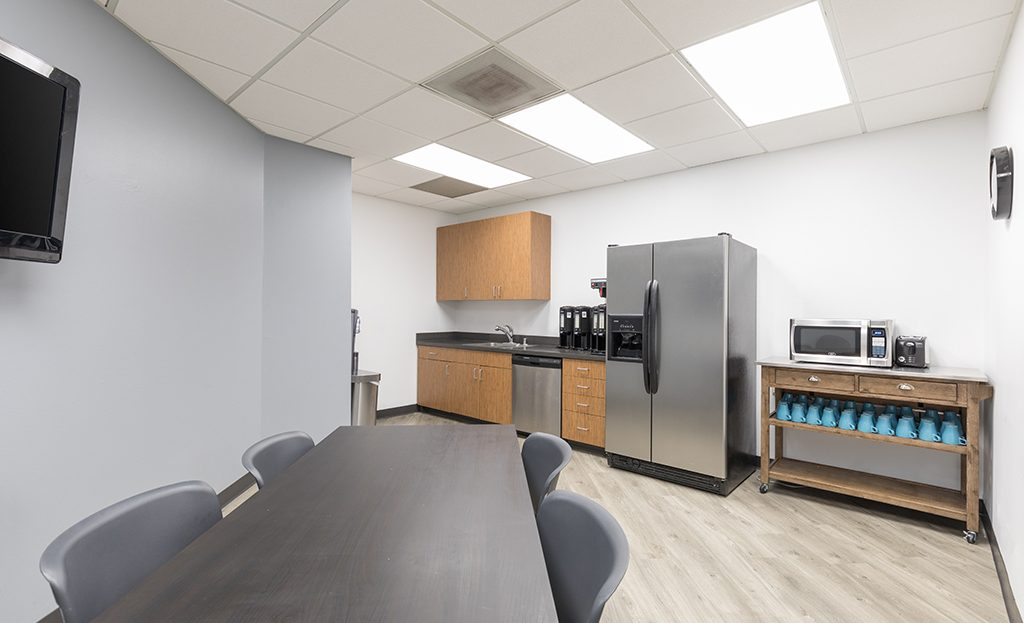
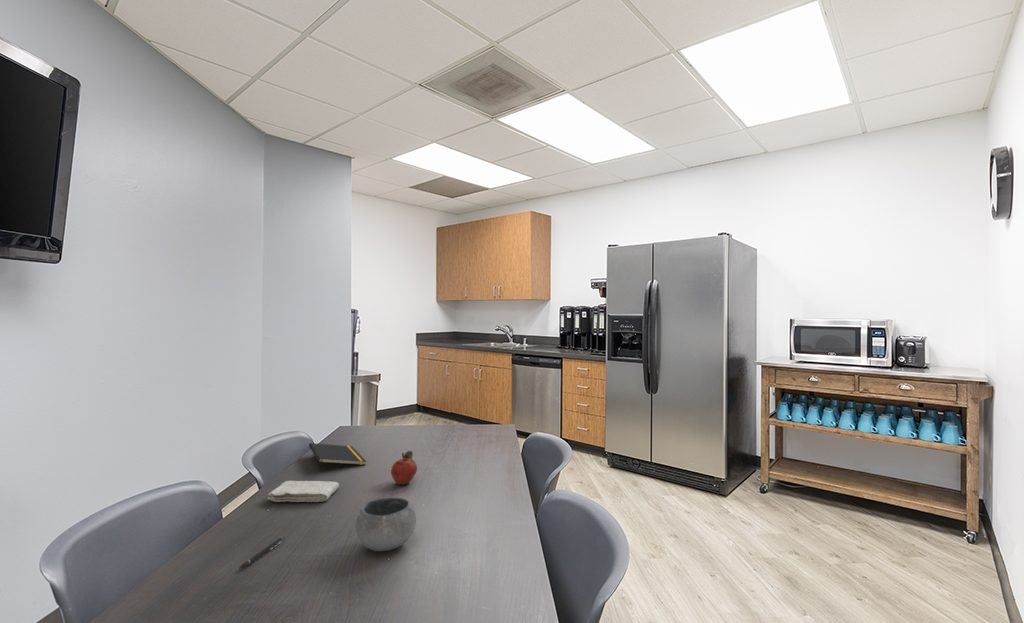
+ pen (262, 552)
+ washcloth (304, 490)
+ bowl (385, 525)
+ notepad (336, 453)
+ fruit (404, 467)
